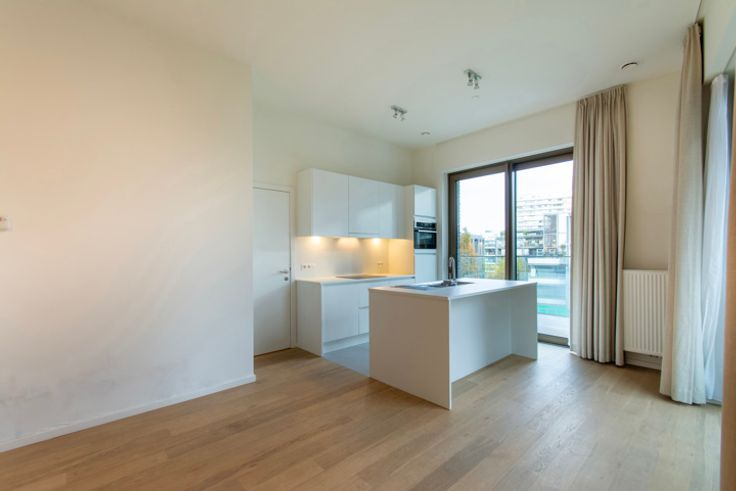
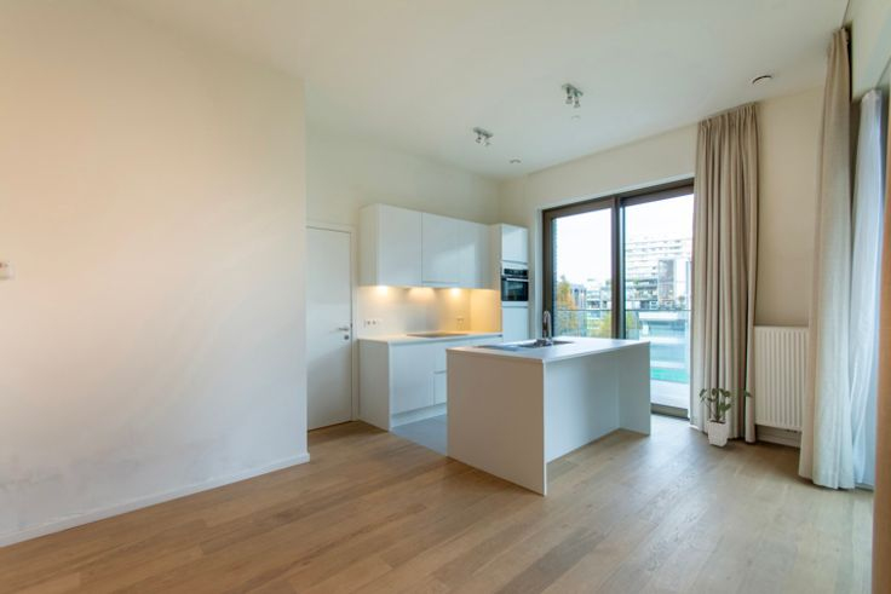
+ house plant (720, 416)
